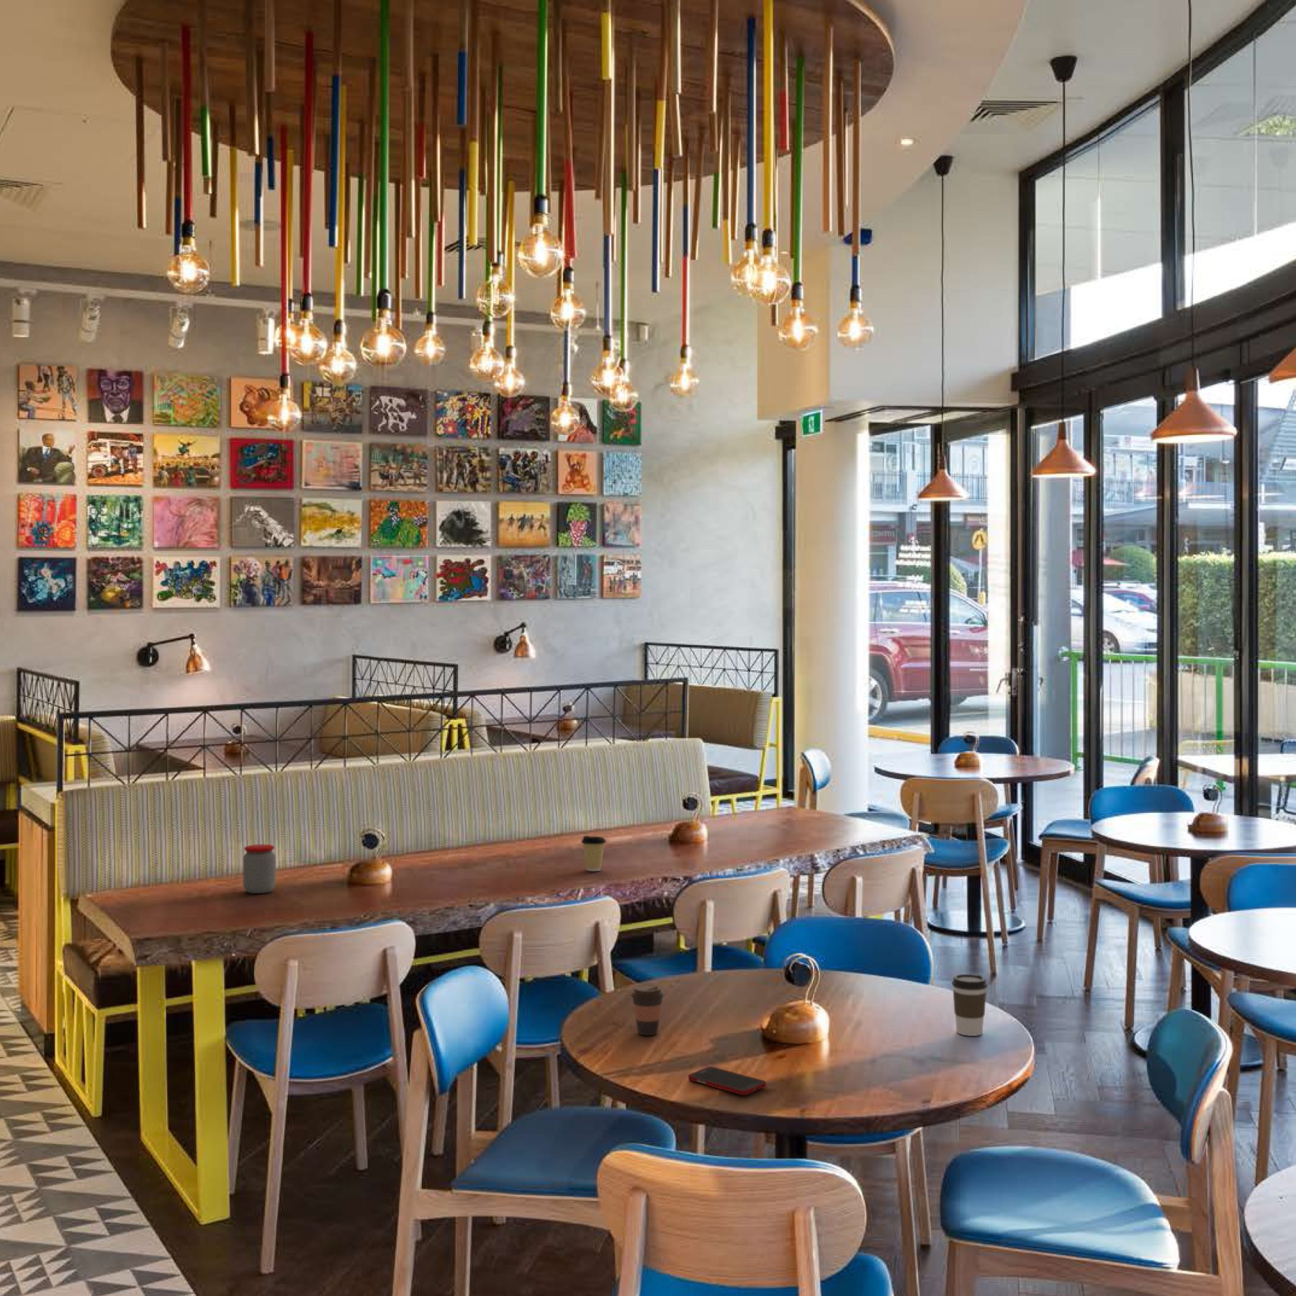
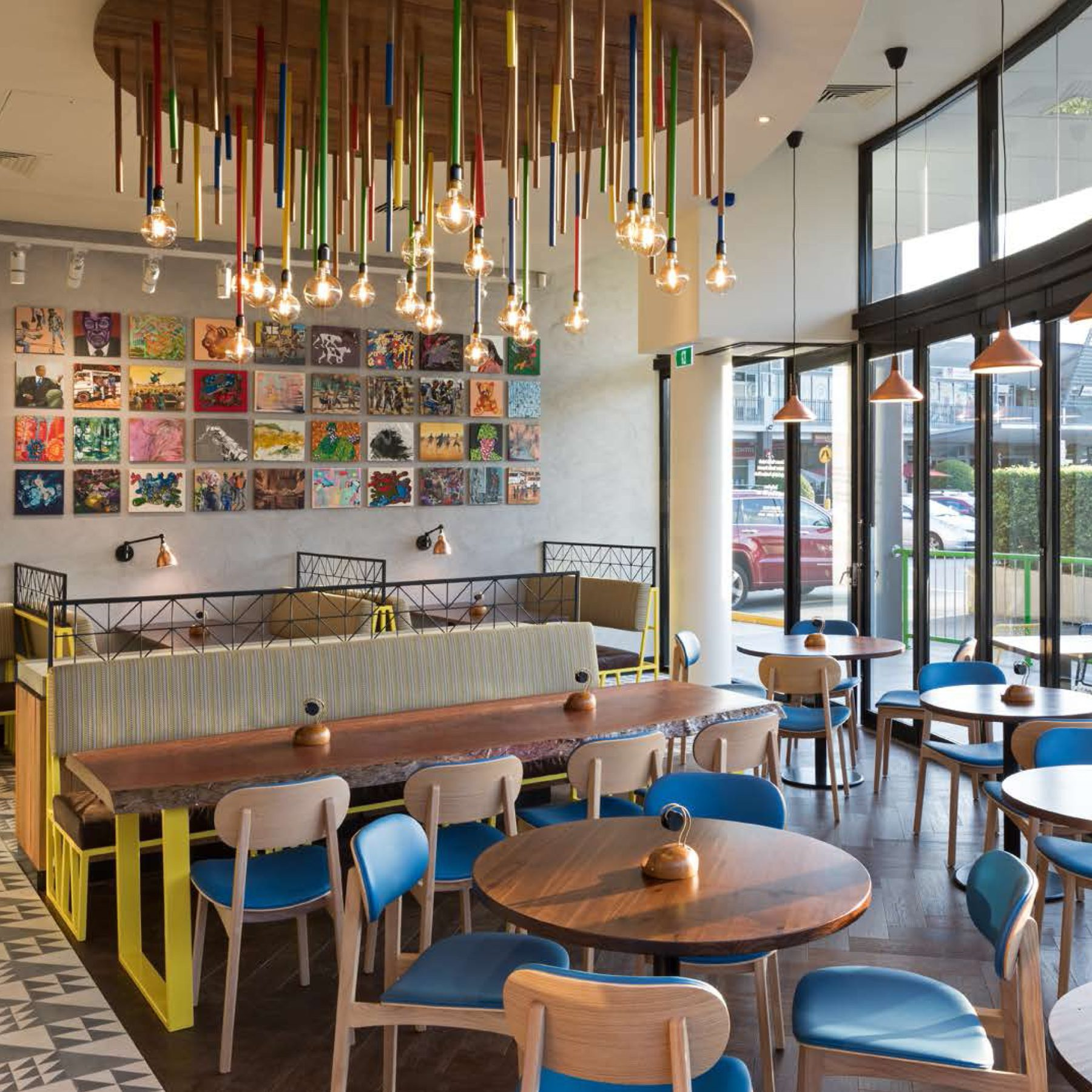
- coffee cup (593, 853)
- jar (259, 869)
- cell phone (726, 1081)
- coffee cup (970, 1004)
- coffee cup (647, 1010)
